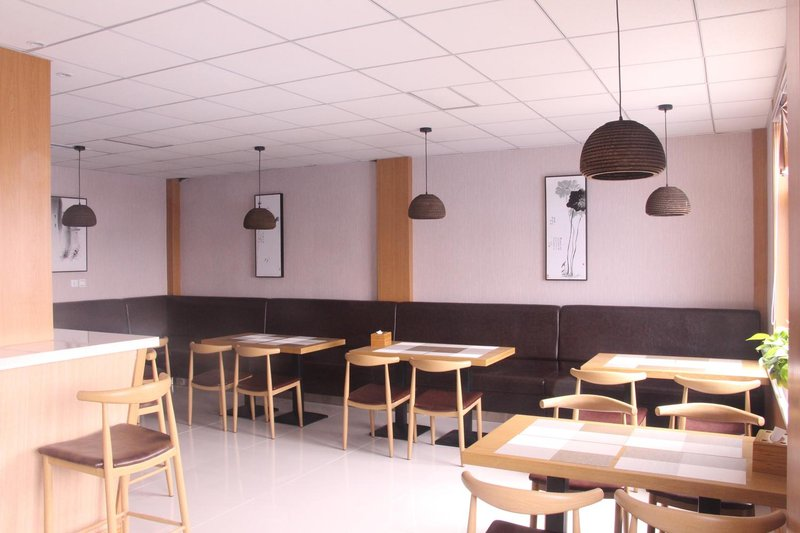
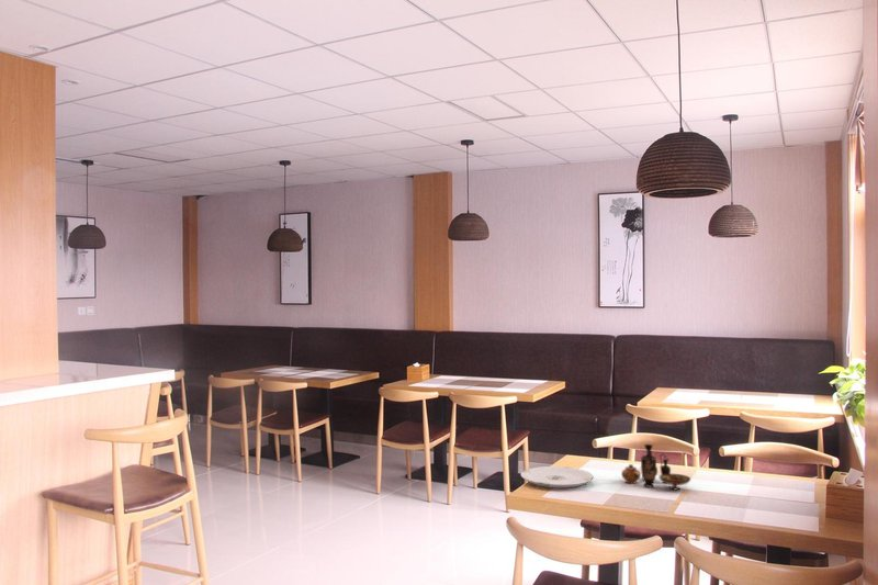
+ vase (655, 463)
+ plate (556, 477)
